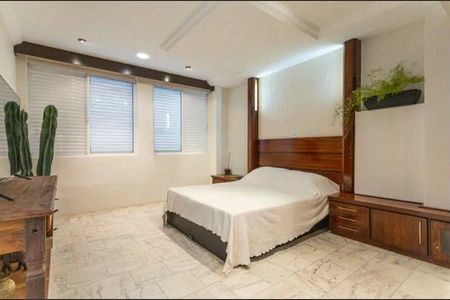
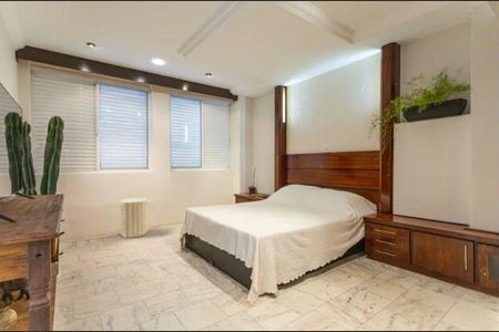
+ laundry hamper (133, 214)
